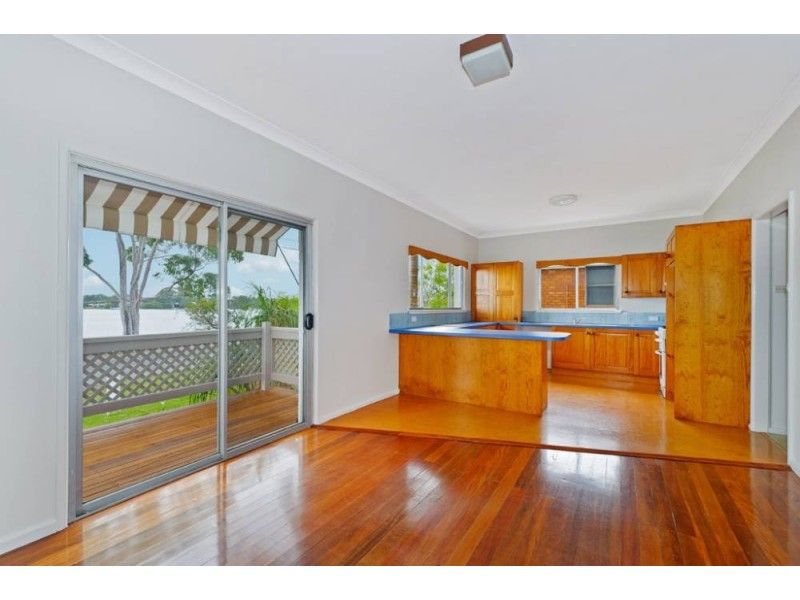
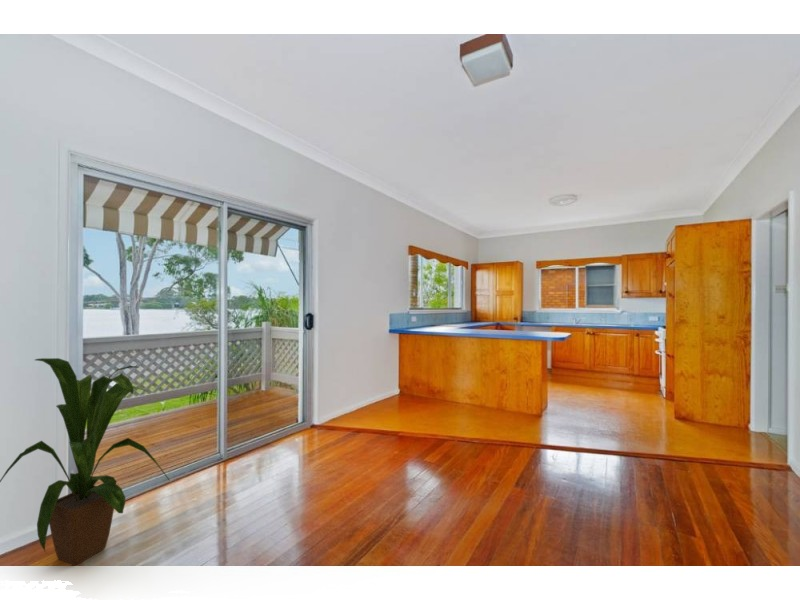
+ house plant (99, 443)
